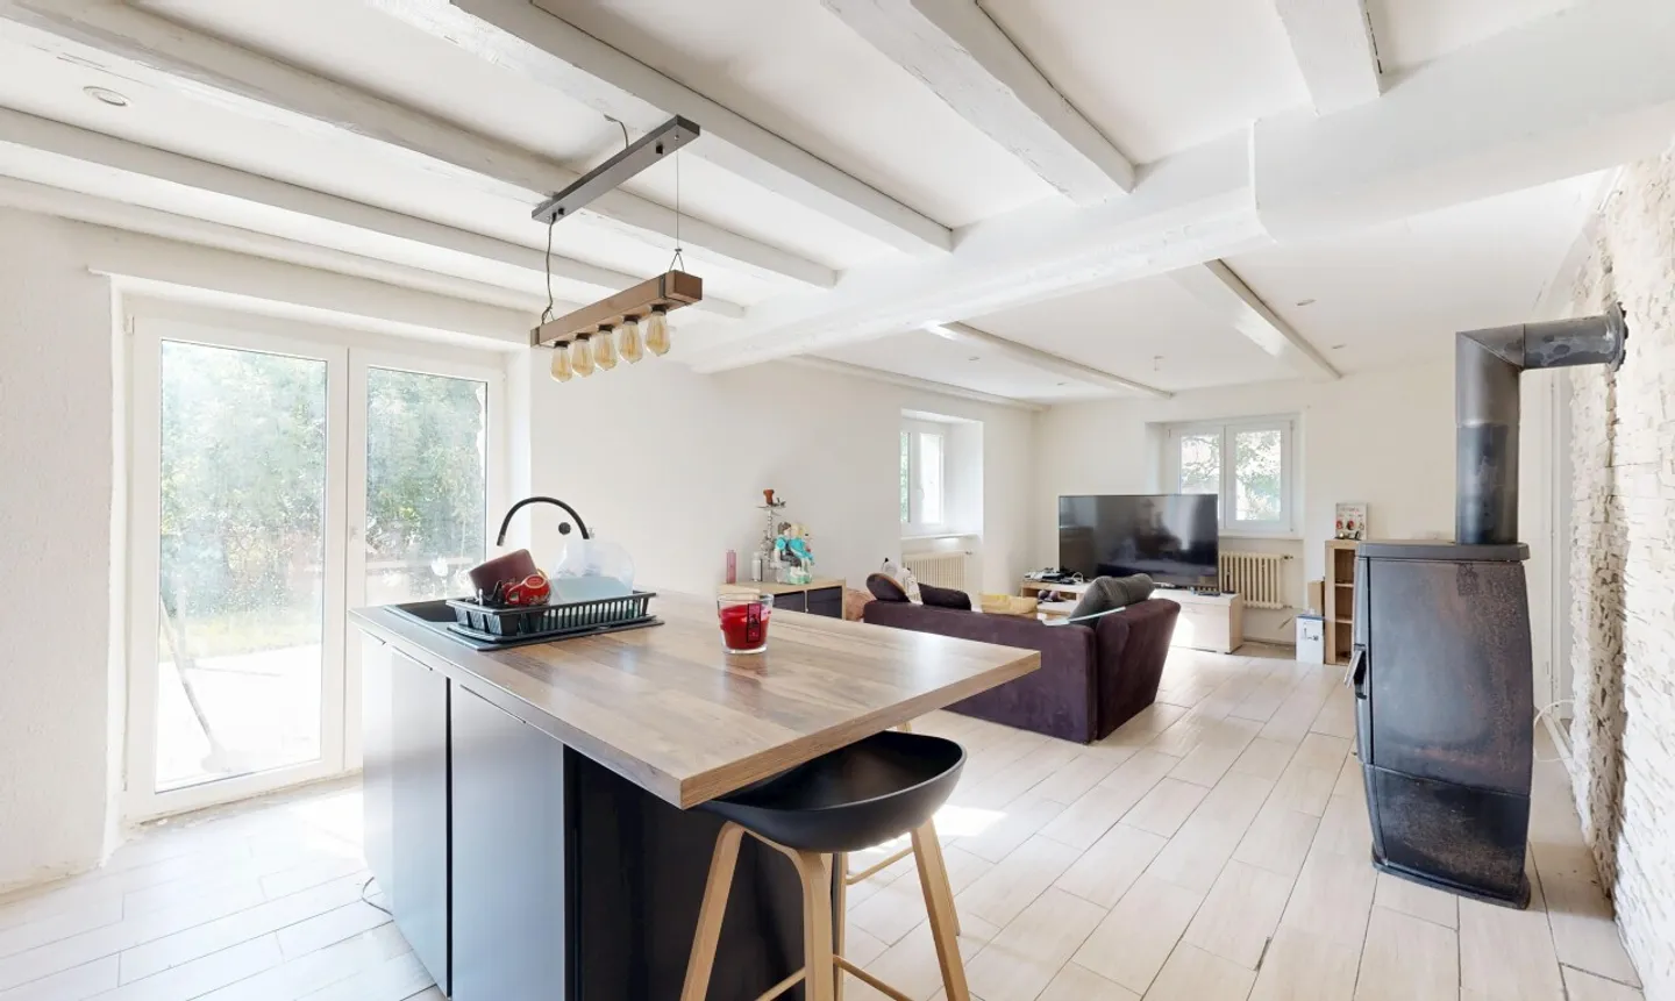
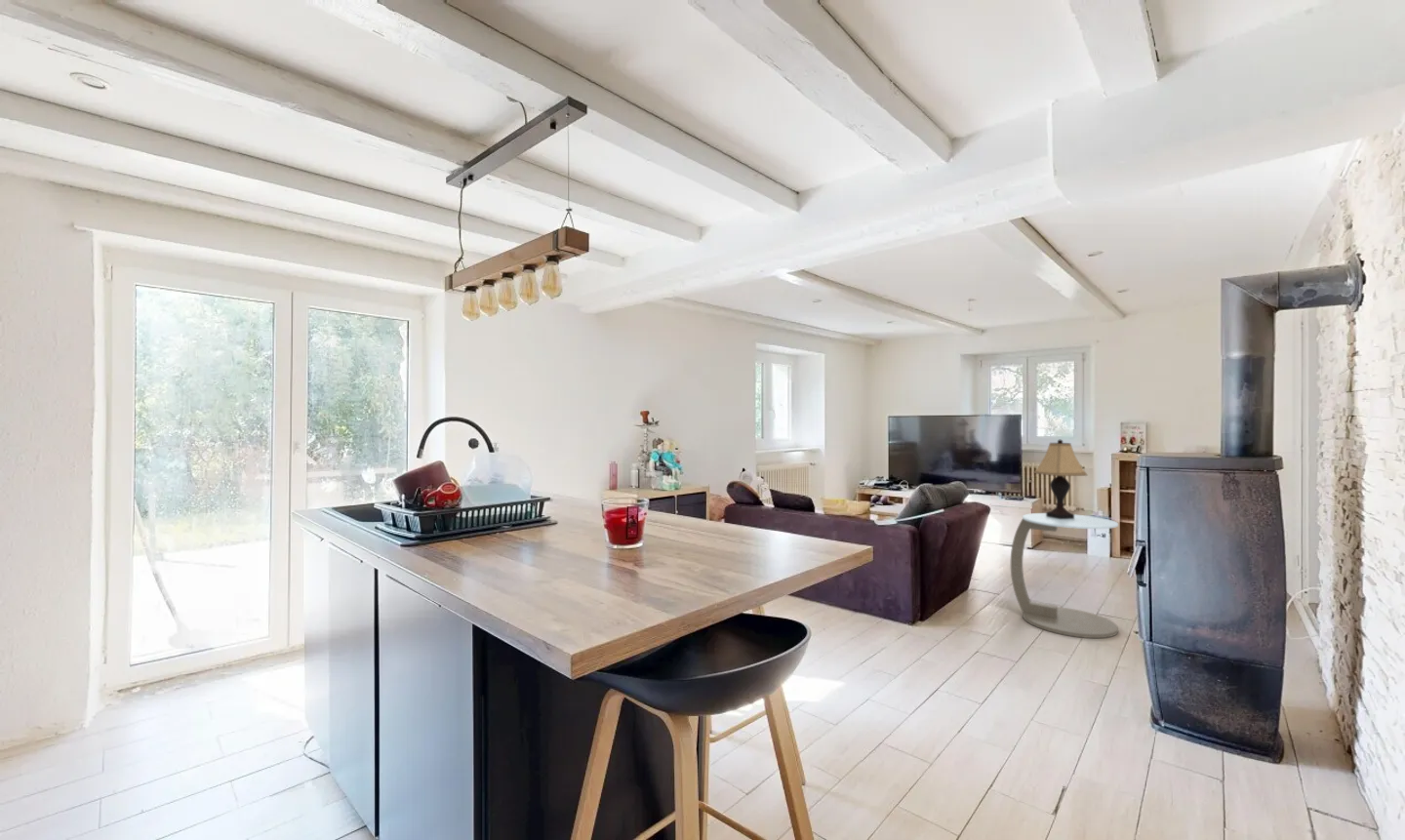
+ lamp (1060, 478)
+ side table (1053, 605)
